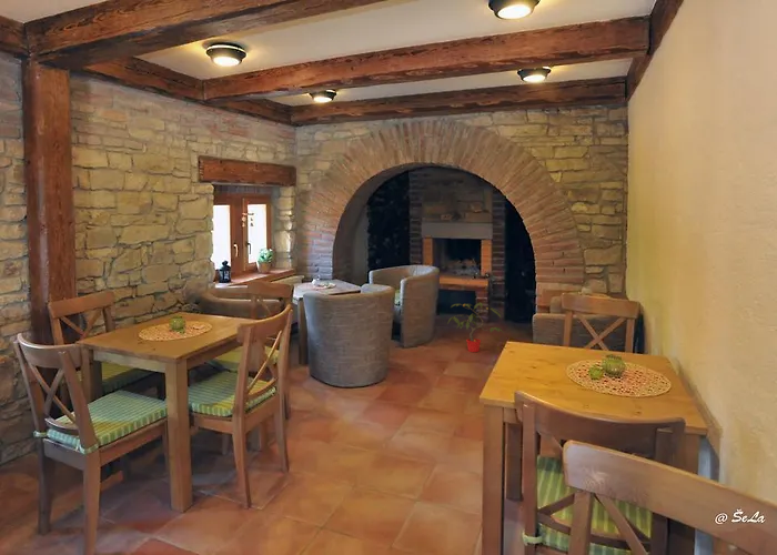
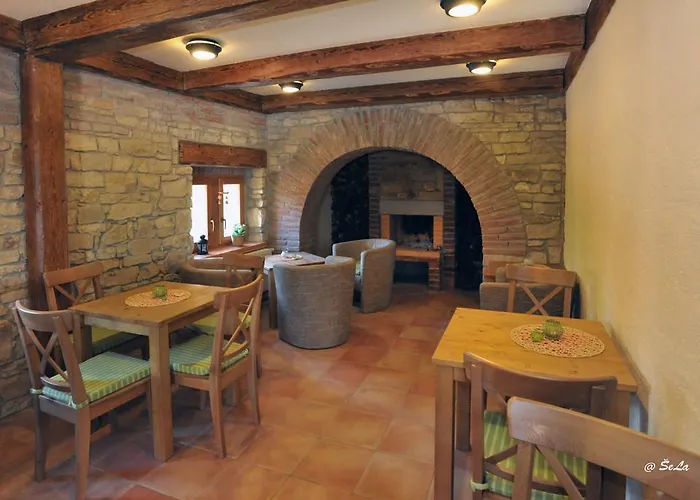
- potted plant (475, 326)
